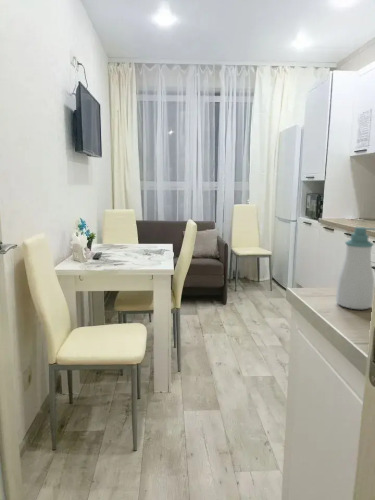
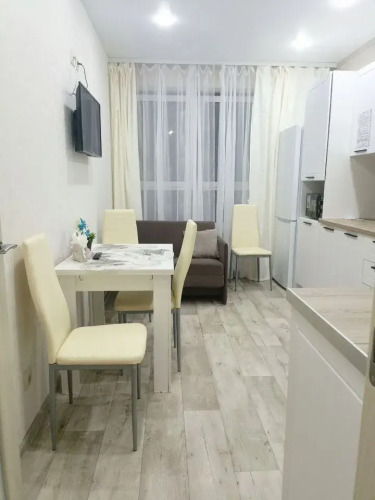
- soap bottle (357, 267)
